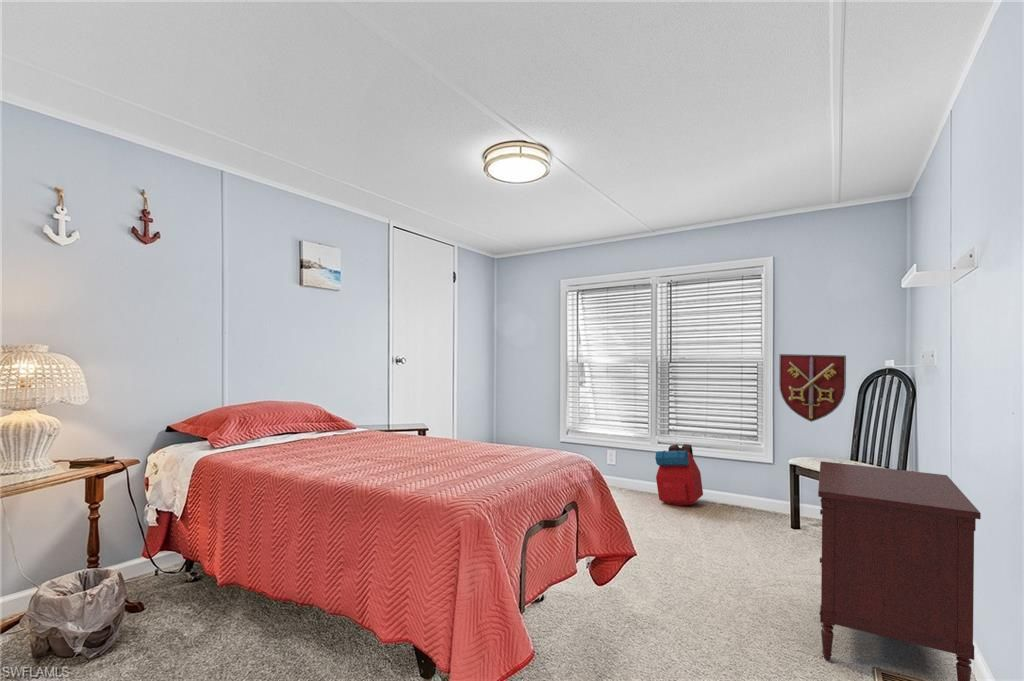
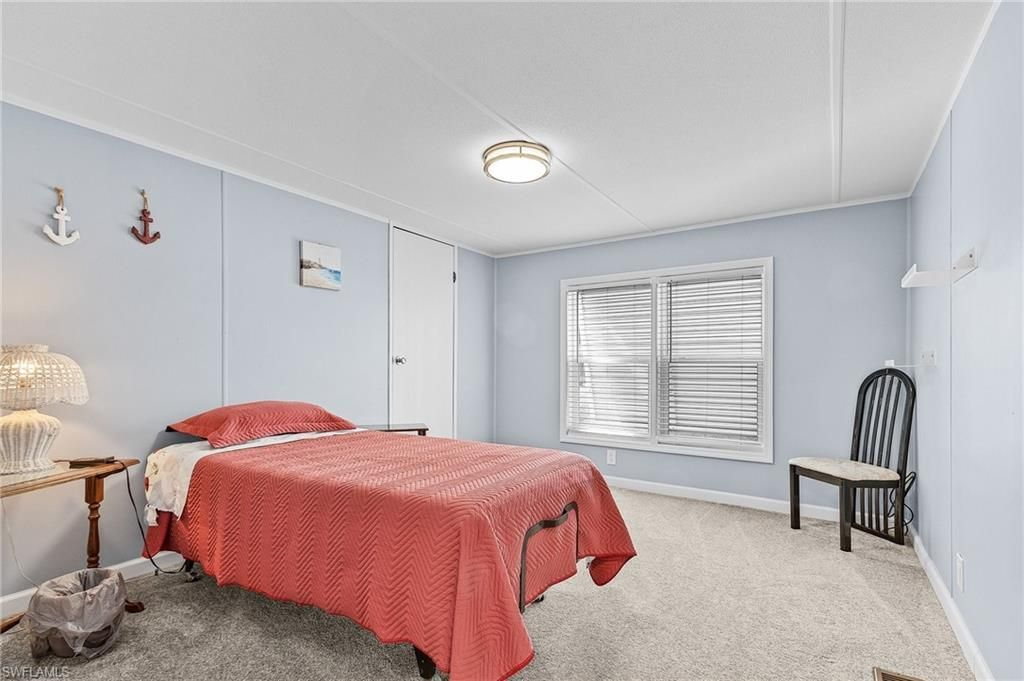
- dresser (885, 562)
- decorative shield (811, 388)
- backpack (680, 474)
